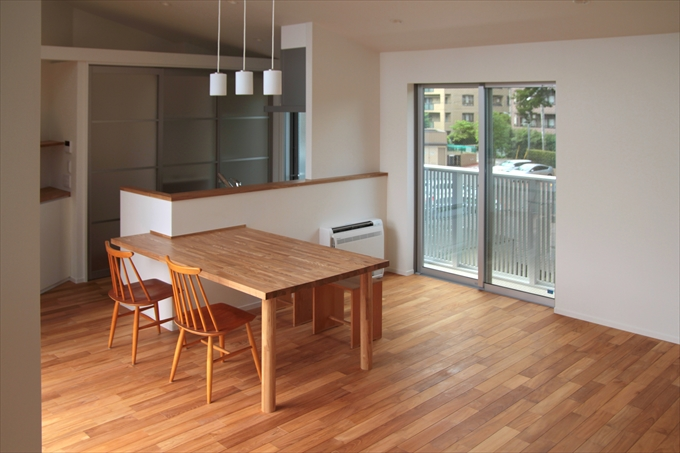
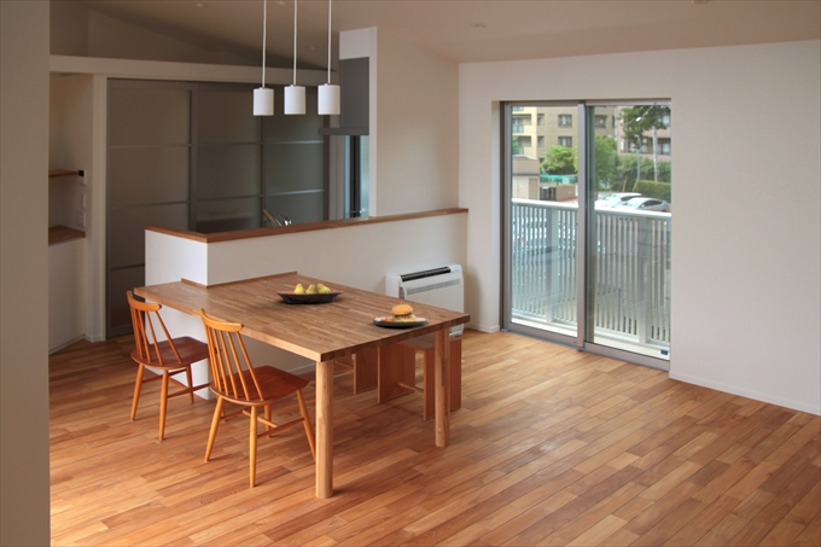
+ fruit bowl (309, 292)
+ plate (400, 309)
